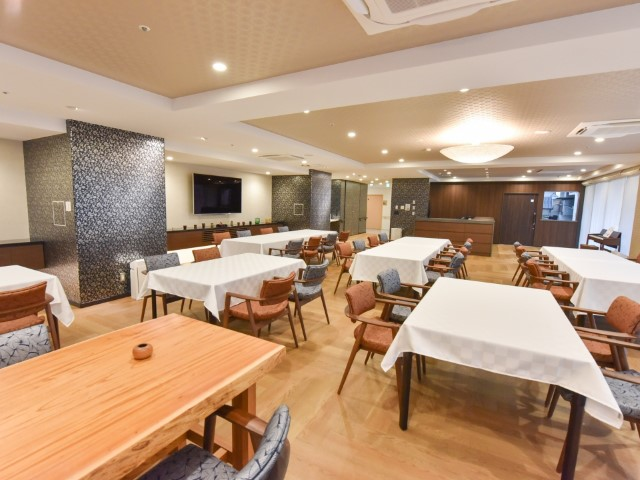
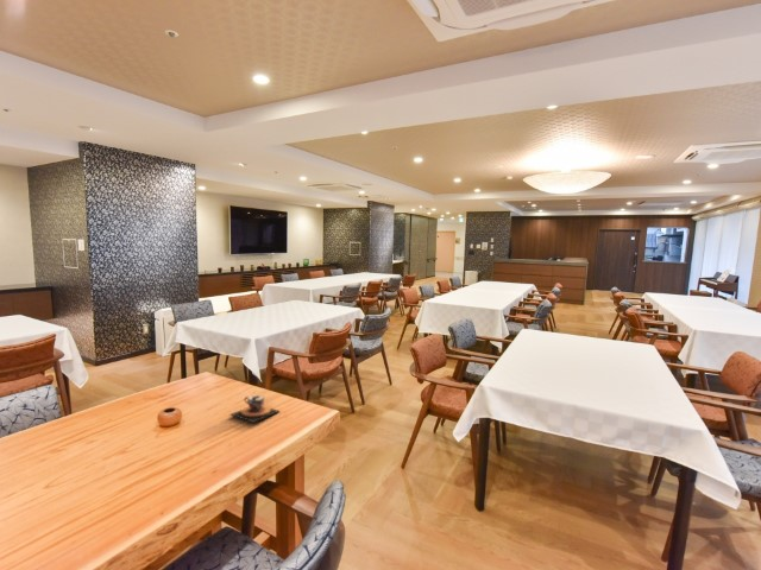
+ teacup (254, 406)
